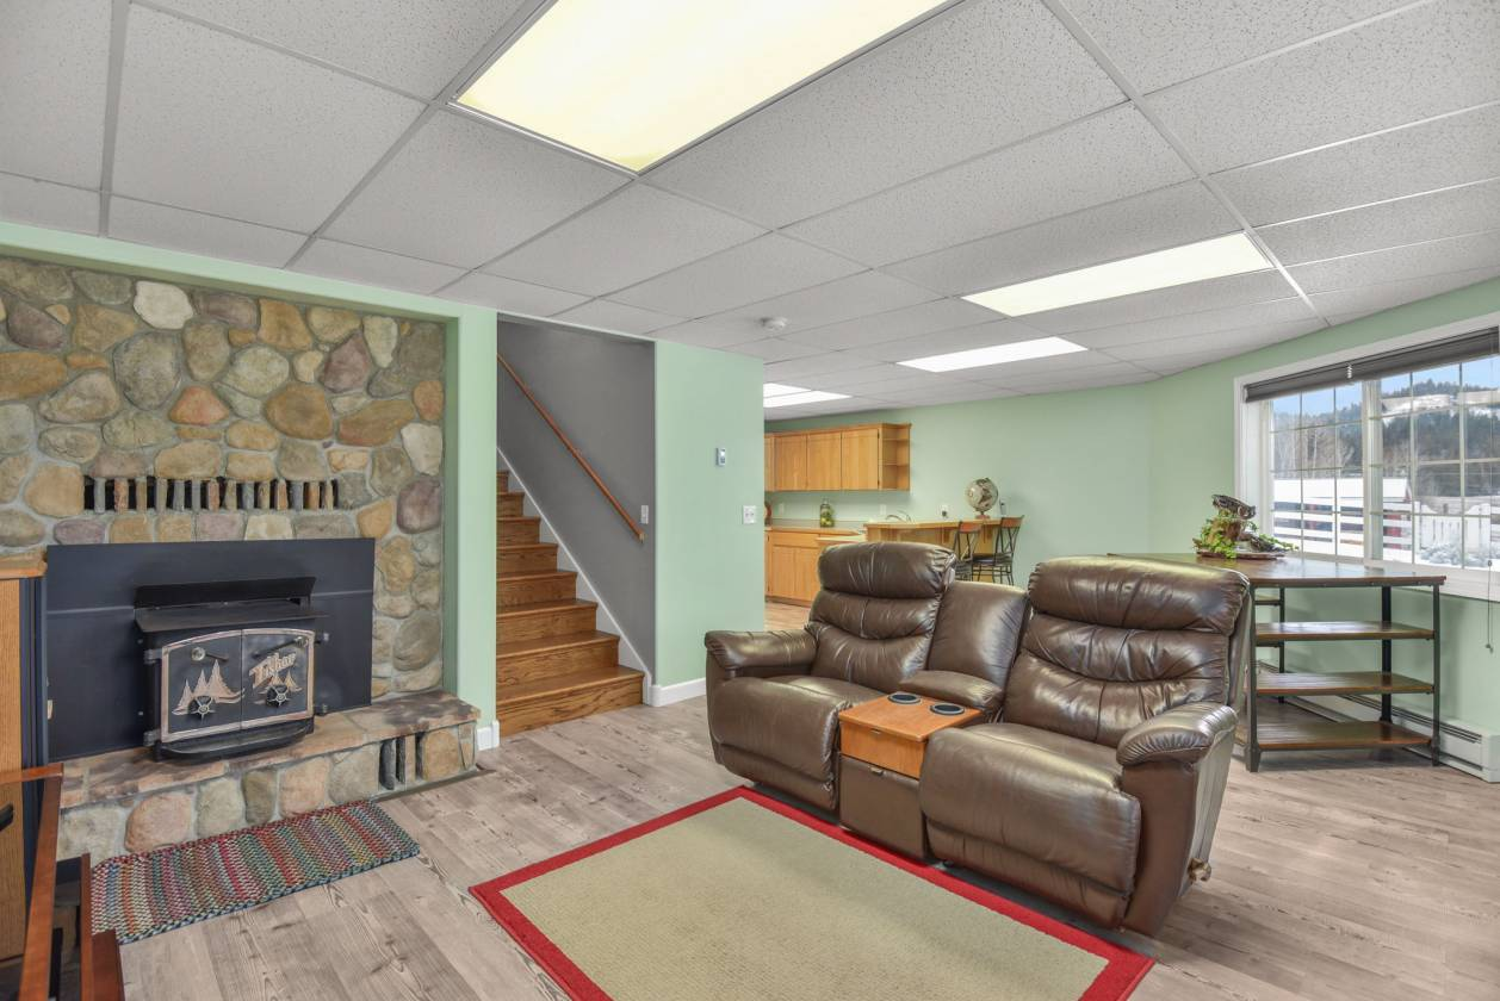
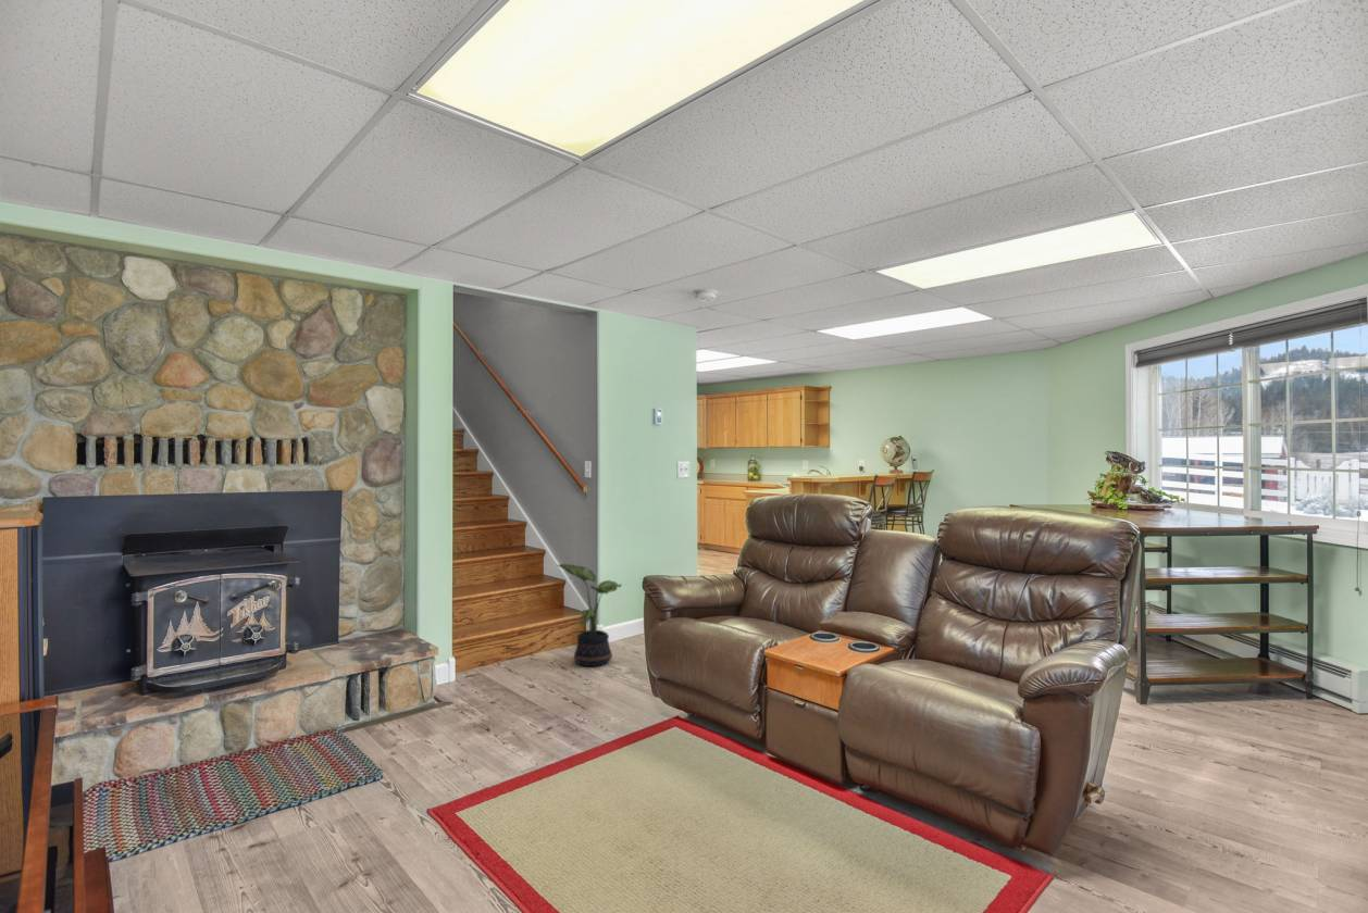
+ potted plant (596, 612)
